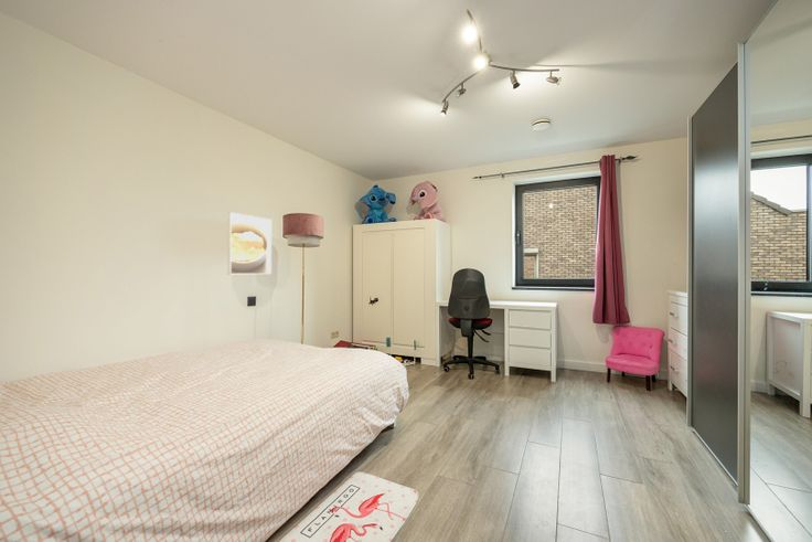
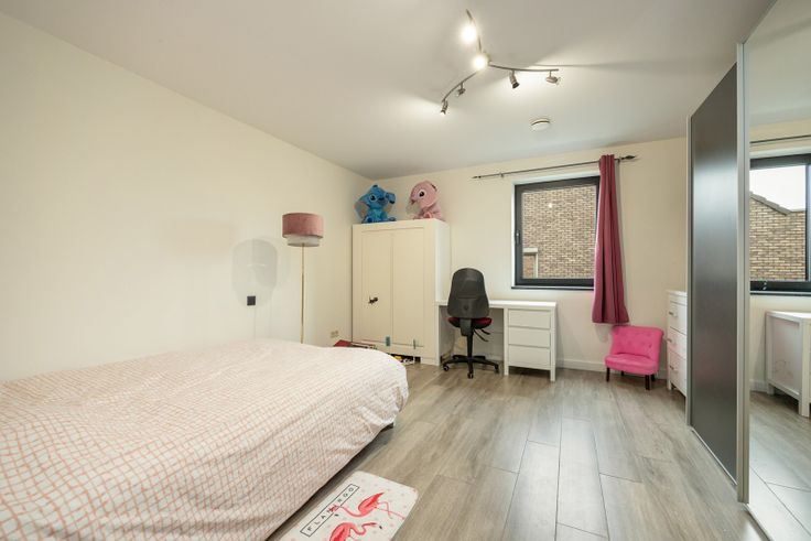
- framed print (250, 245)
